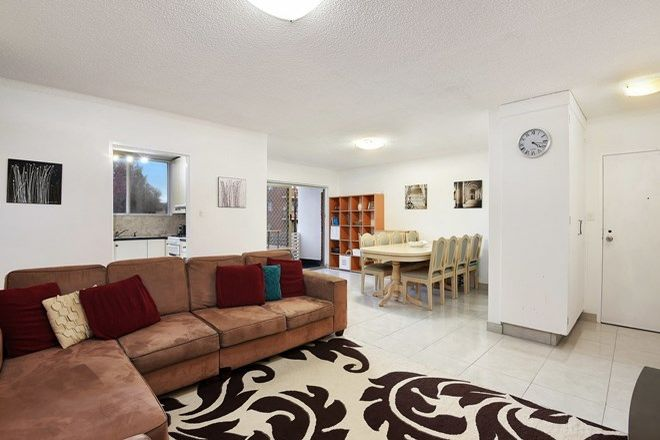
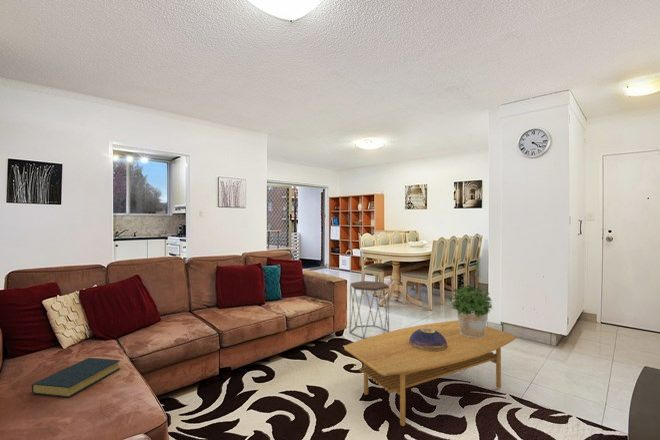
+ coffee table (433, 366)
+ potted plant (470, 309)
+ hardback book (79, 375)
+ decorative bowl (427, 336)
+ side table (370, 308)
